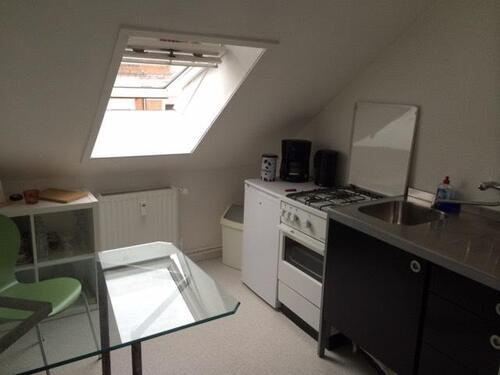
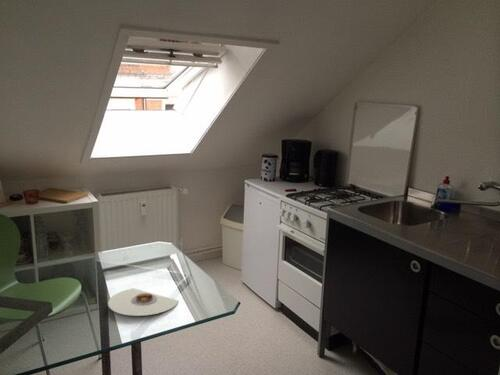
+ plate (144, 297)
